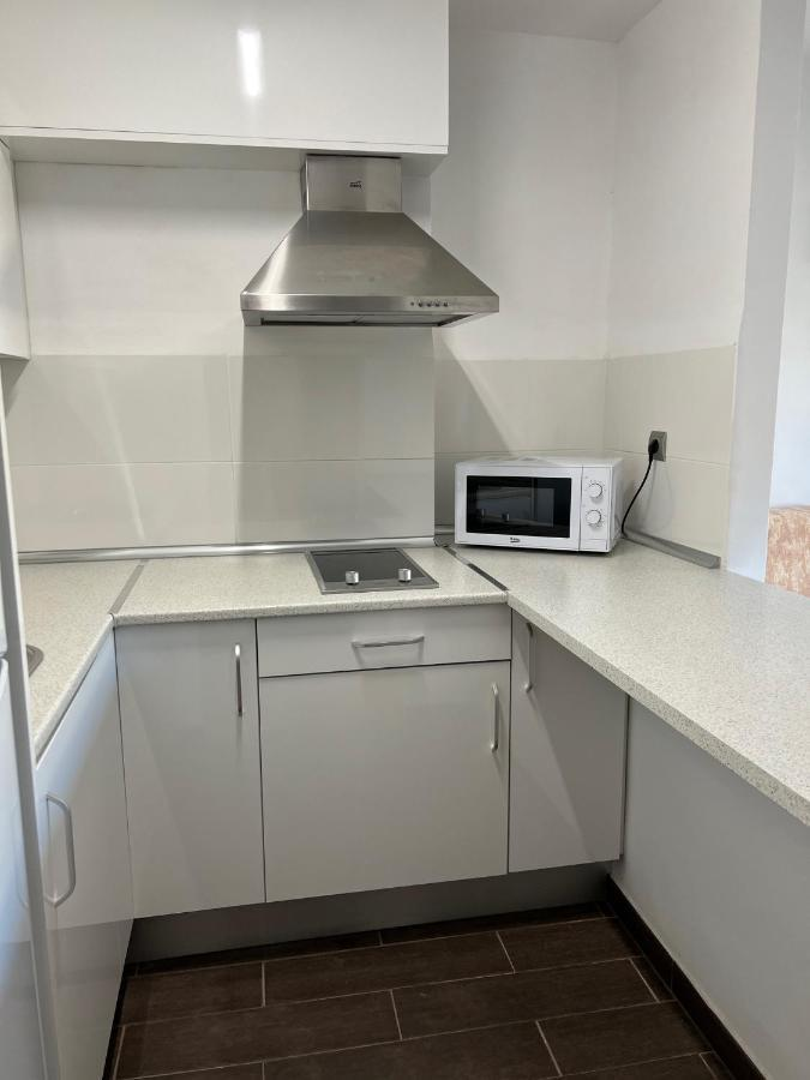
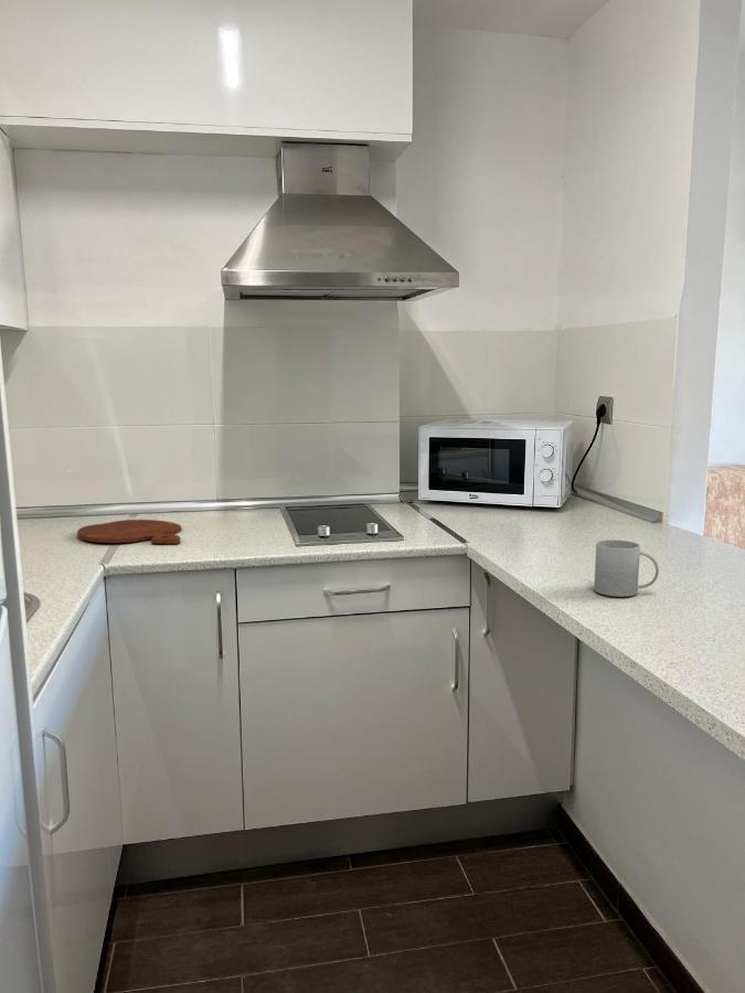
+ cutting board (139, 532)
+ mug (626, 568)
